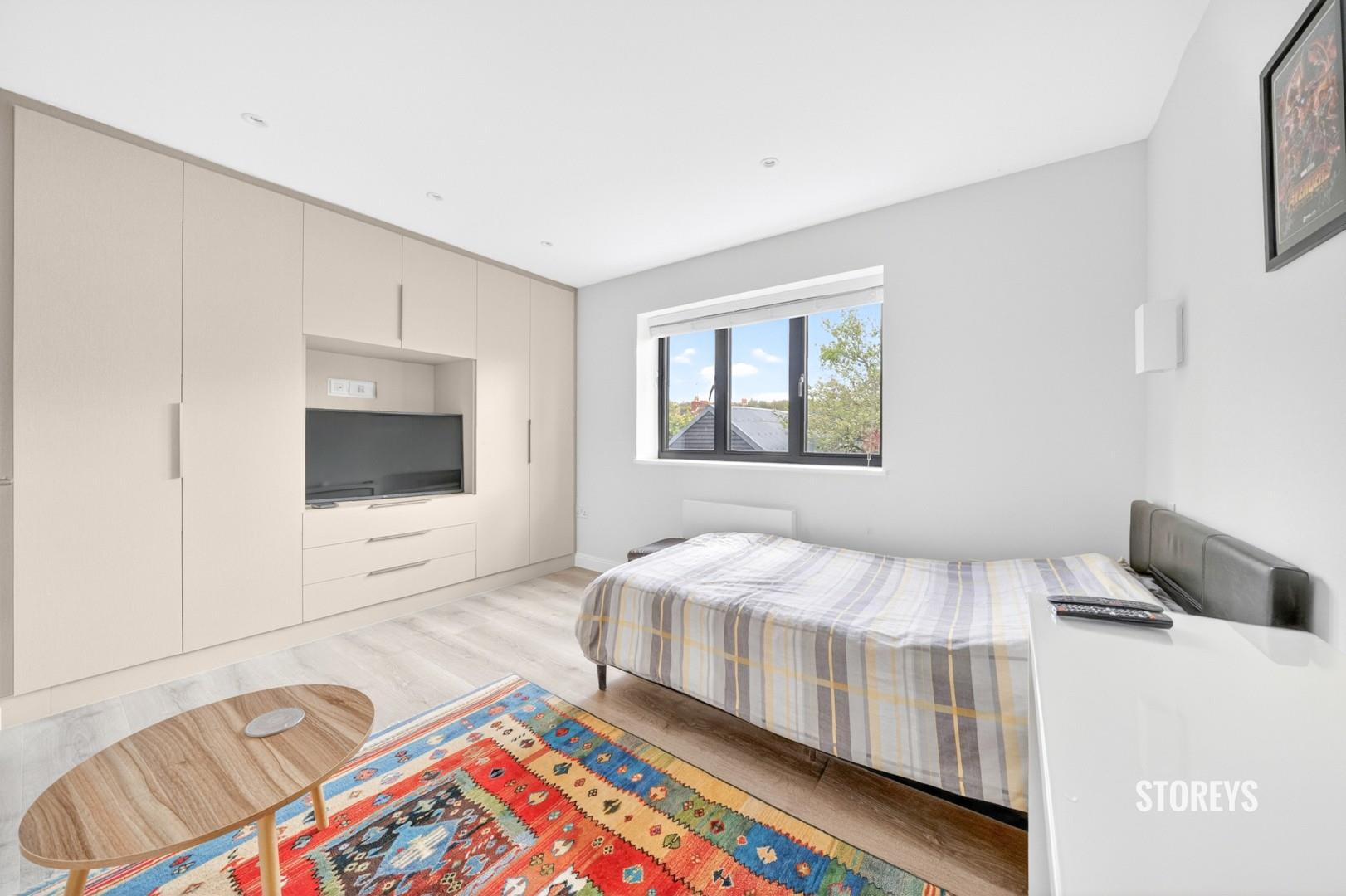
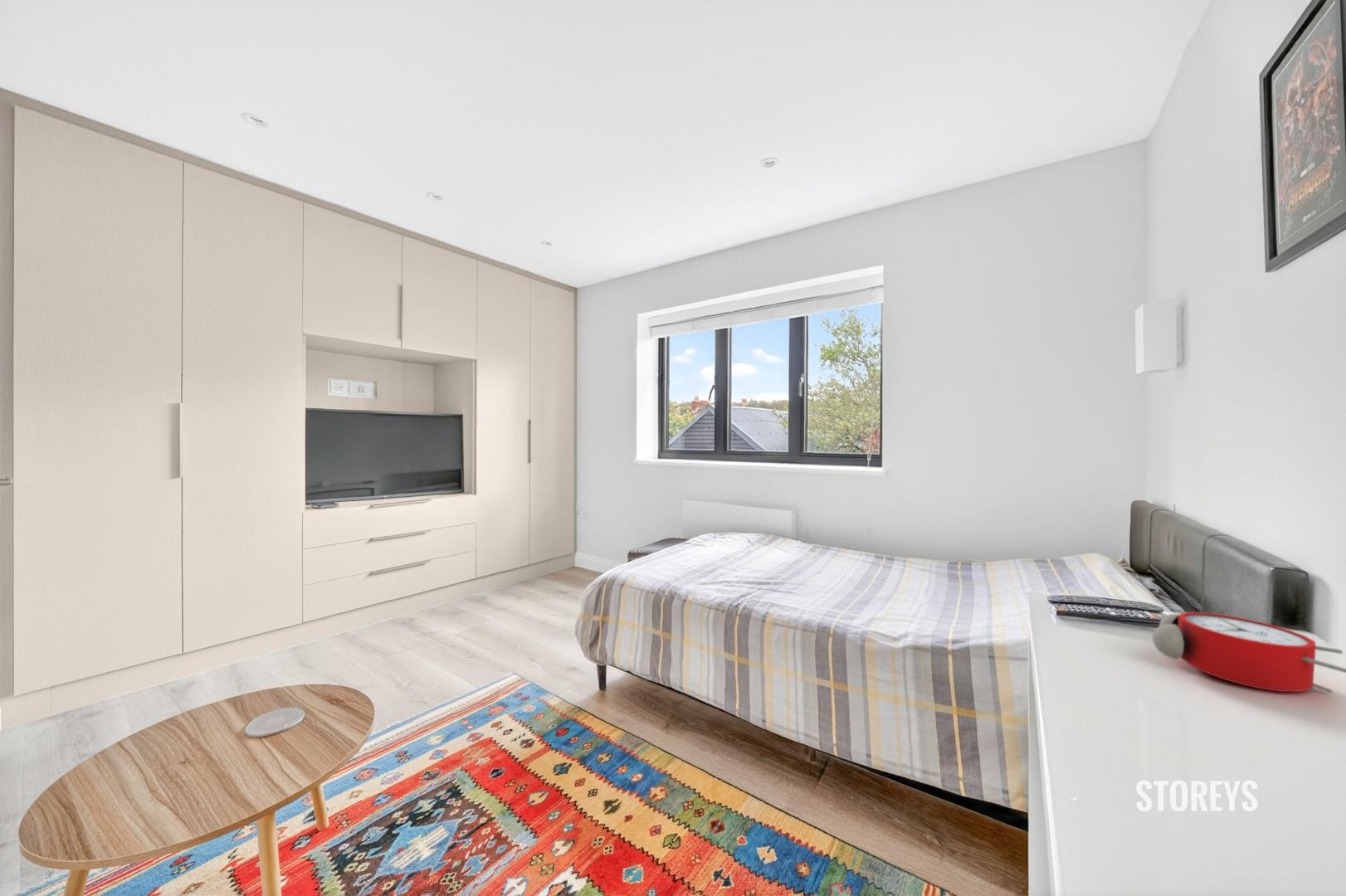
+ alarm clock (1241, 650)
